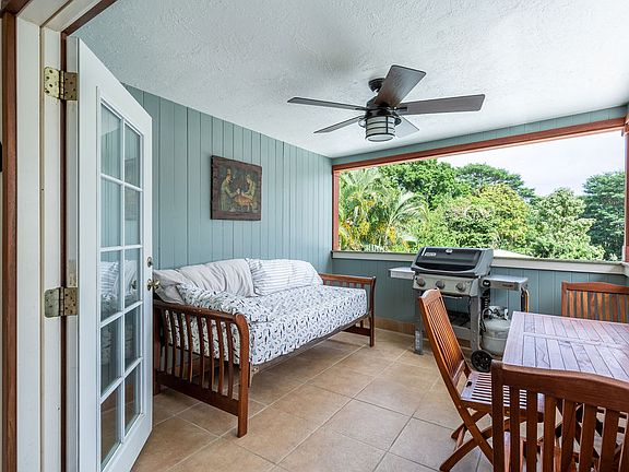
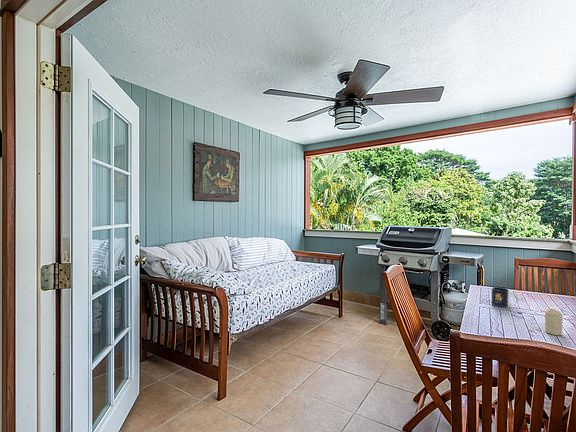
+ candle (553, 321)
+ mug (504, 297)
